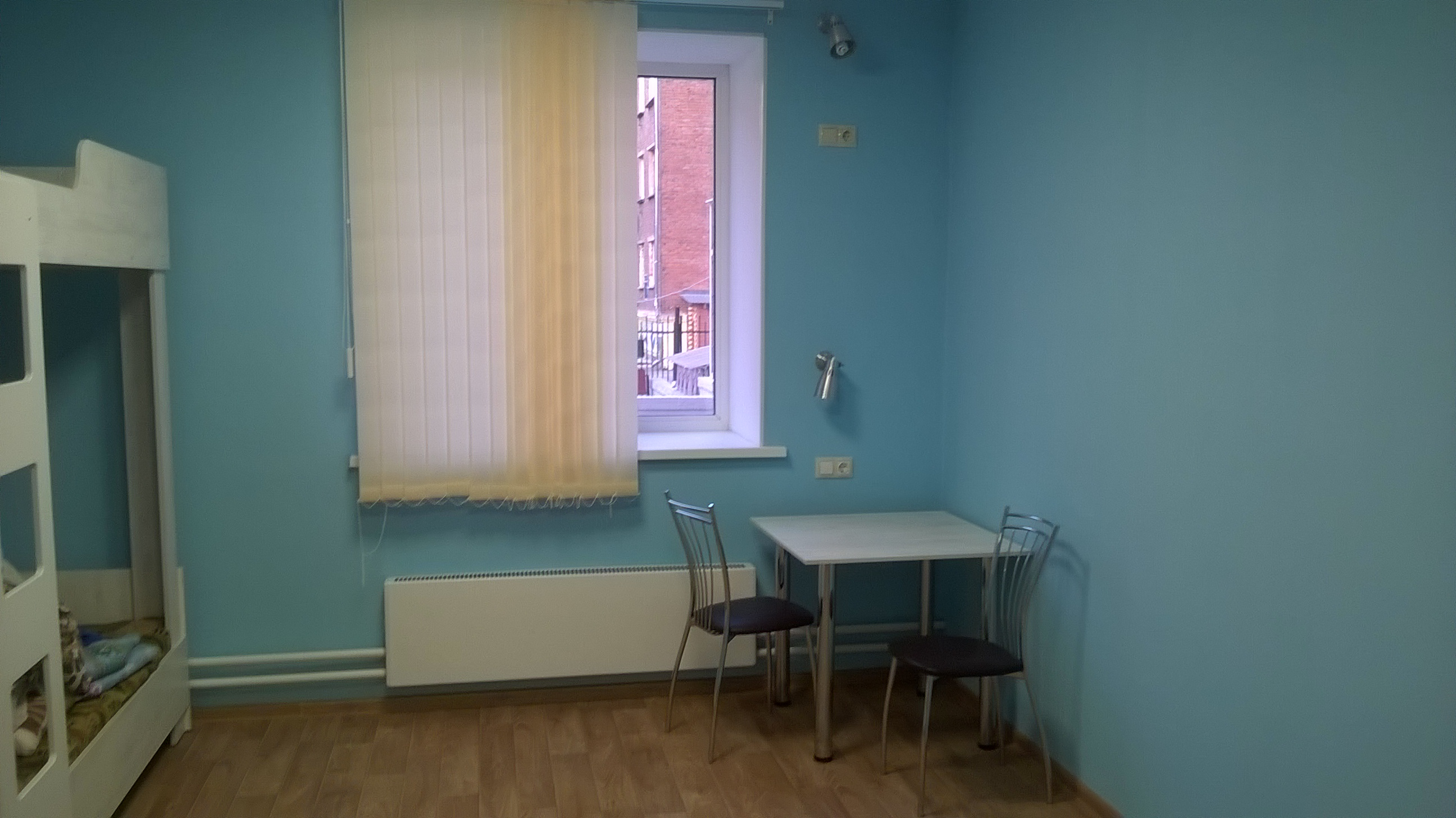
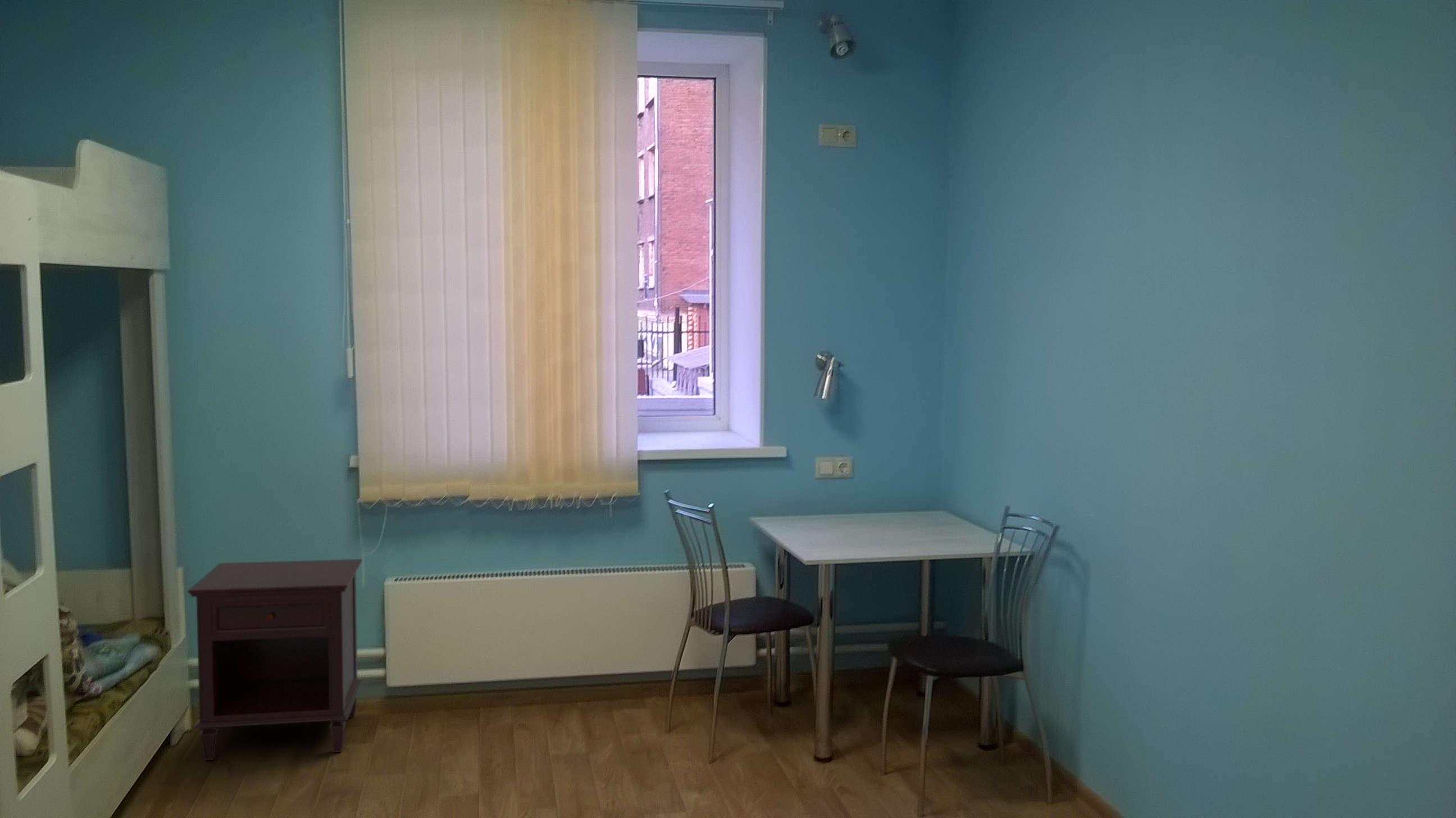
+ nightstand (282, 655)
